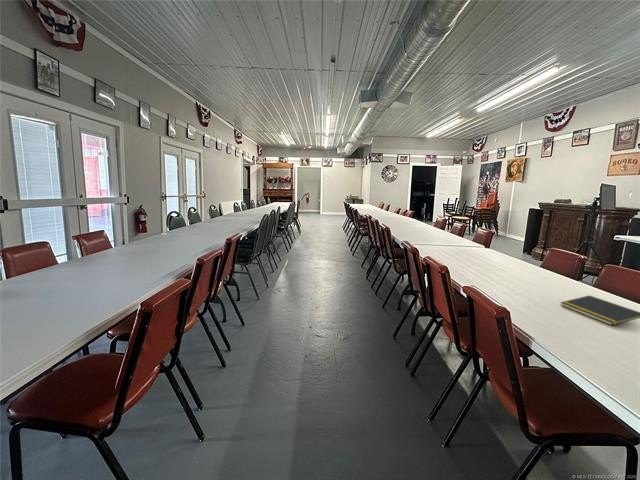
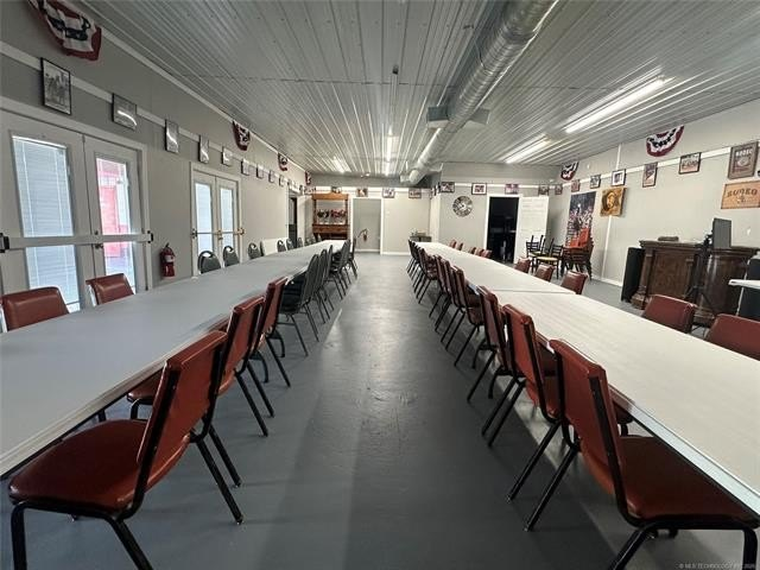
- notepad (599, 309)
